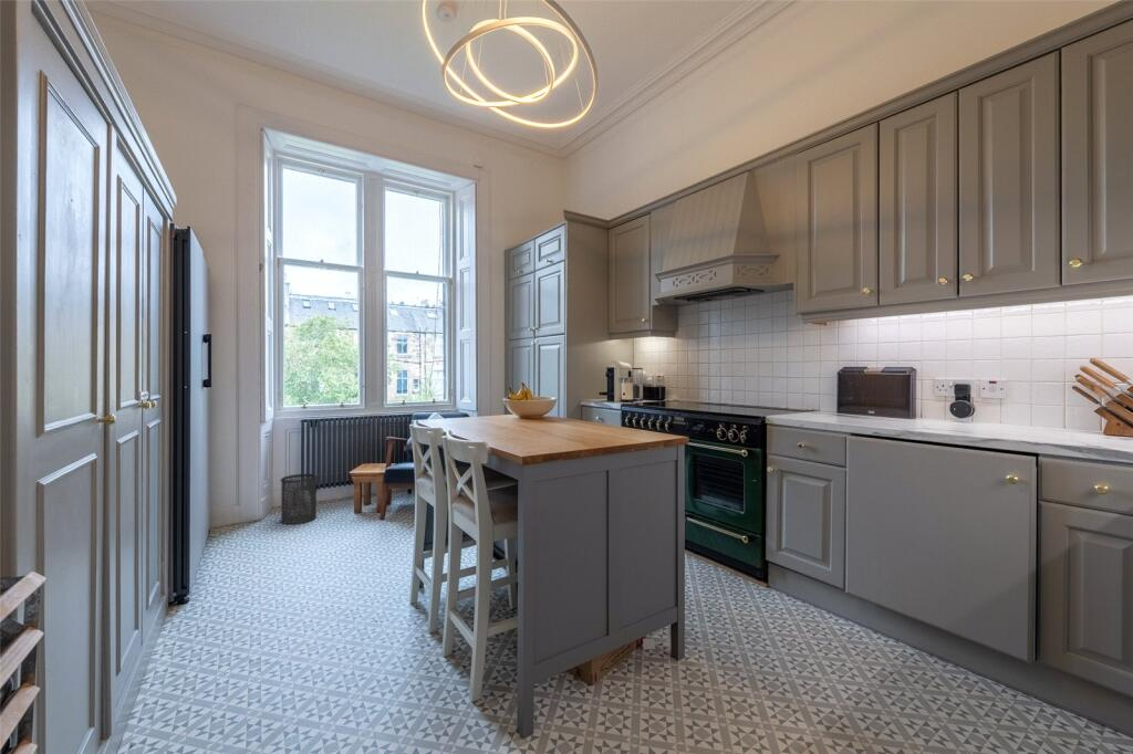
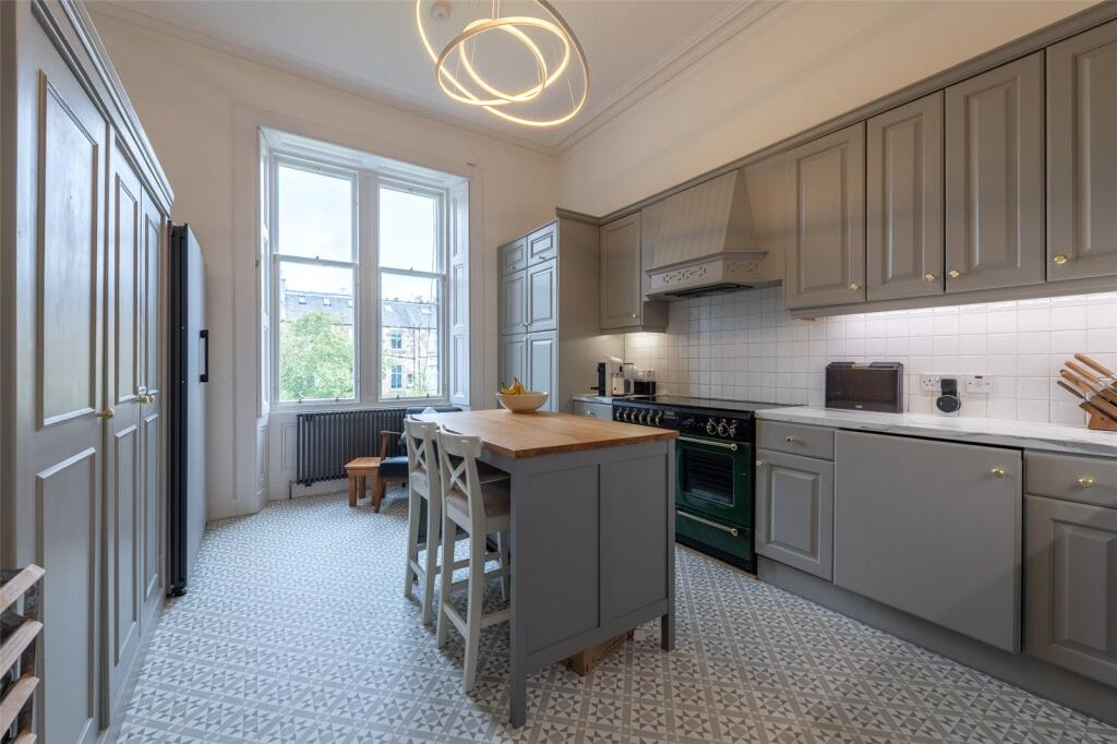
- trash can (299, 498)
